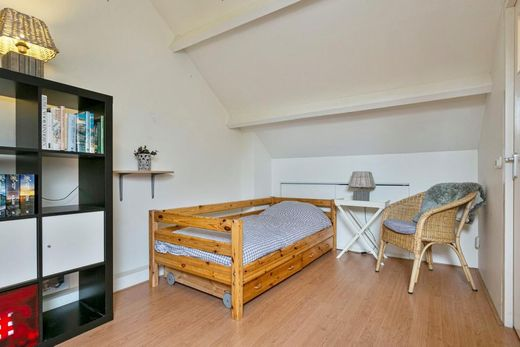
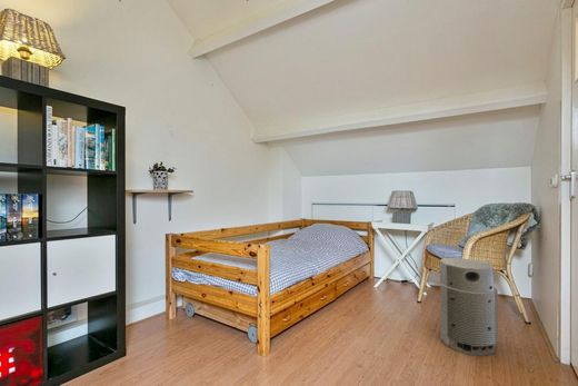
+ air purifier (467, 303)
